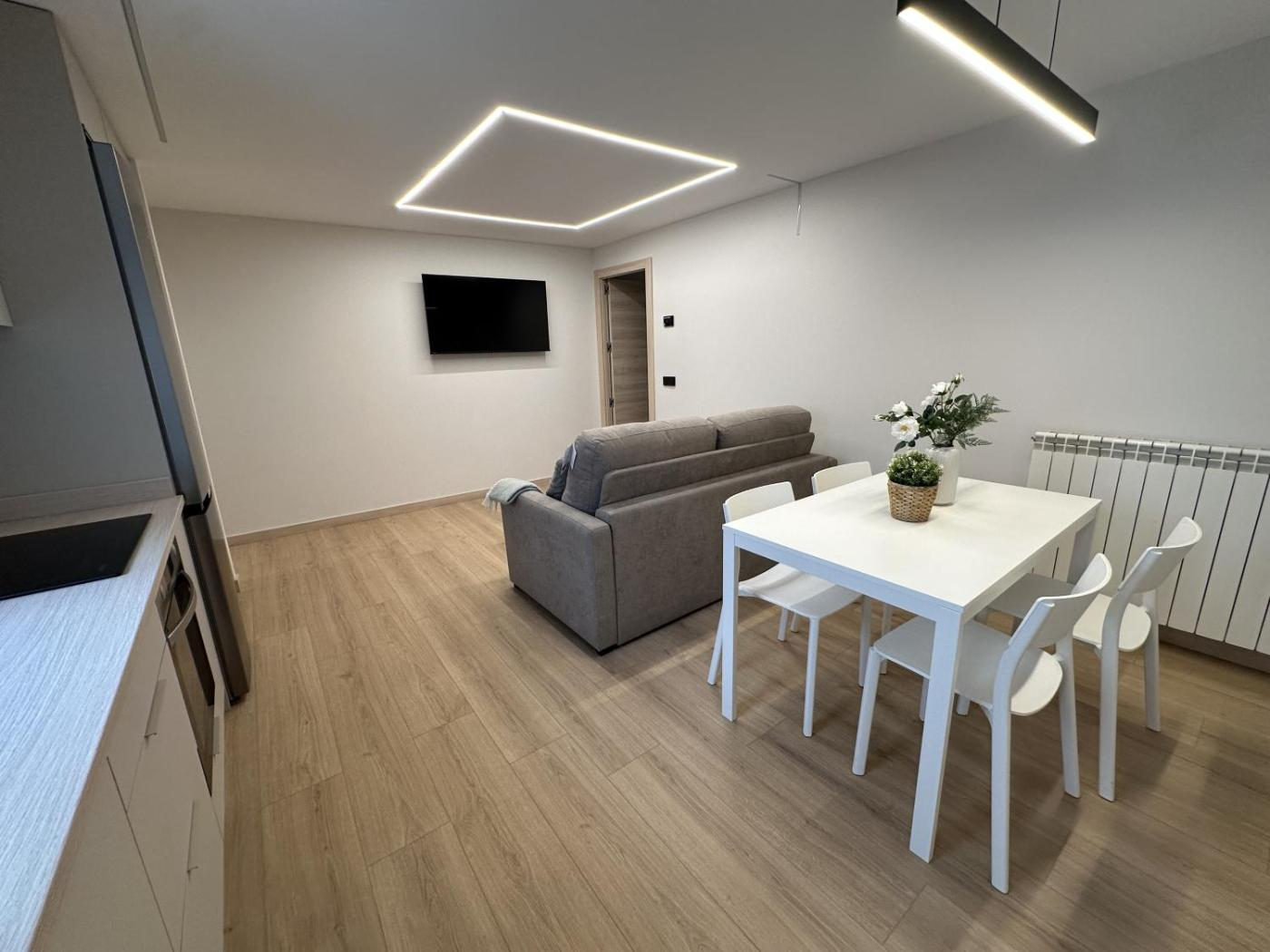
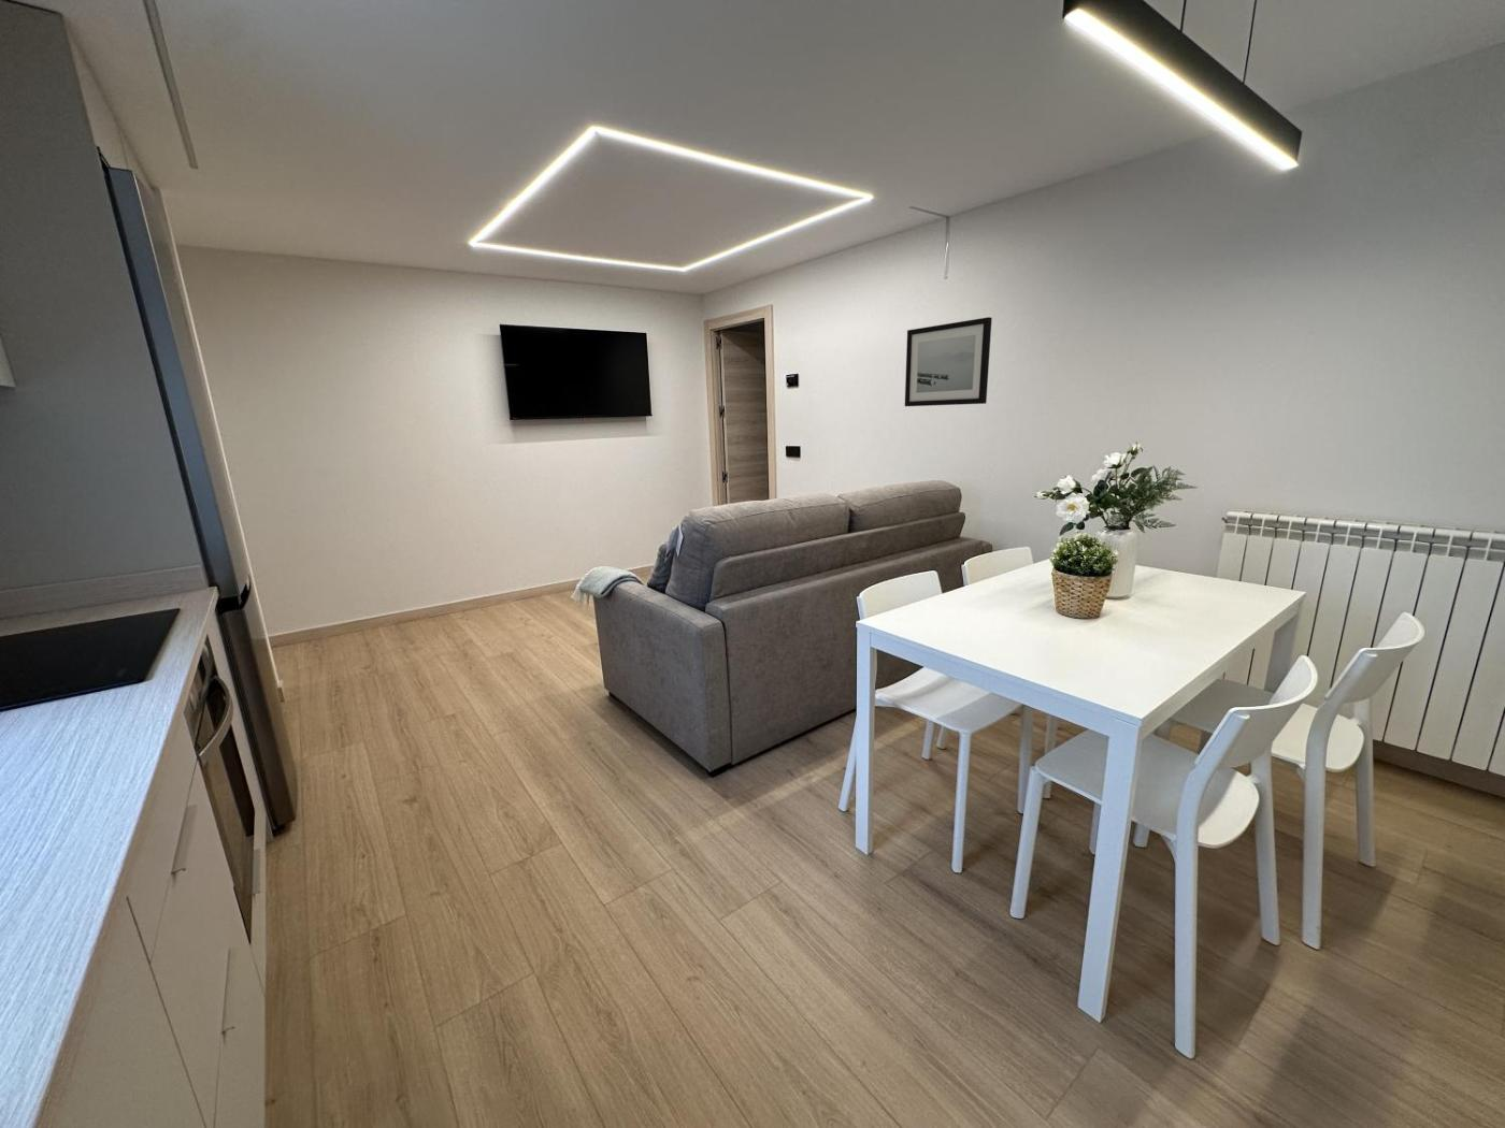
+ wall art (944, 365)
